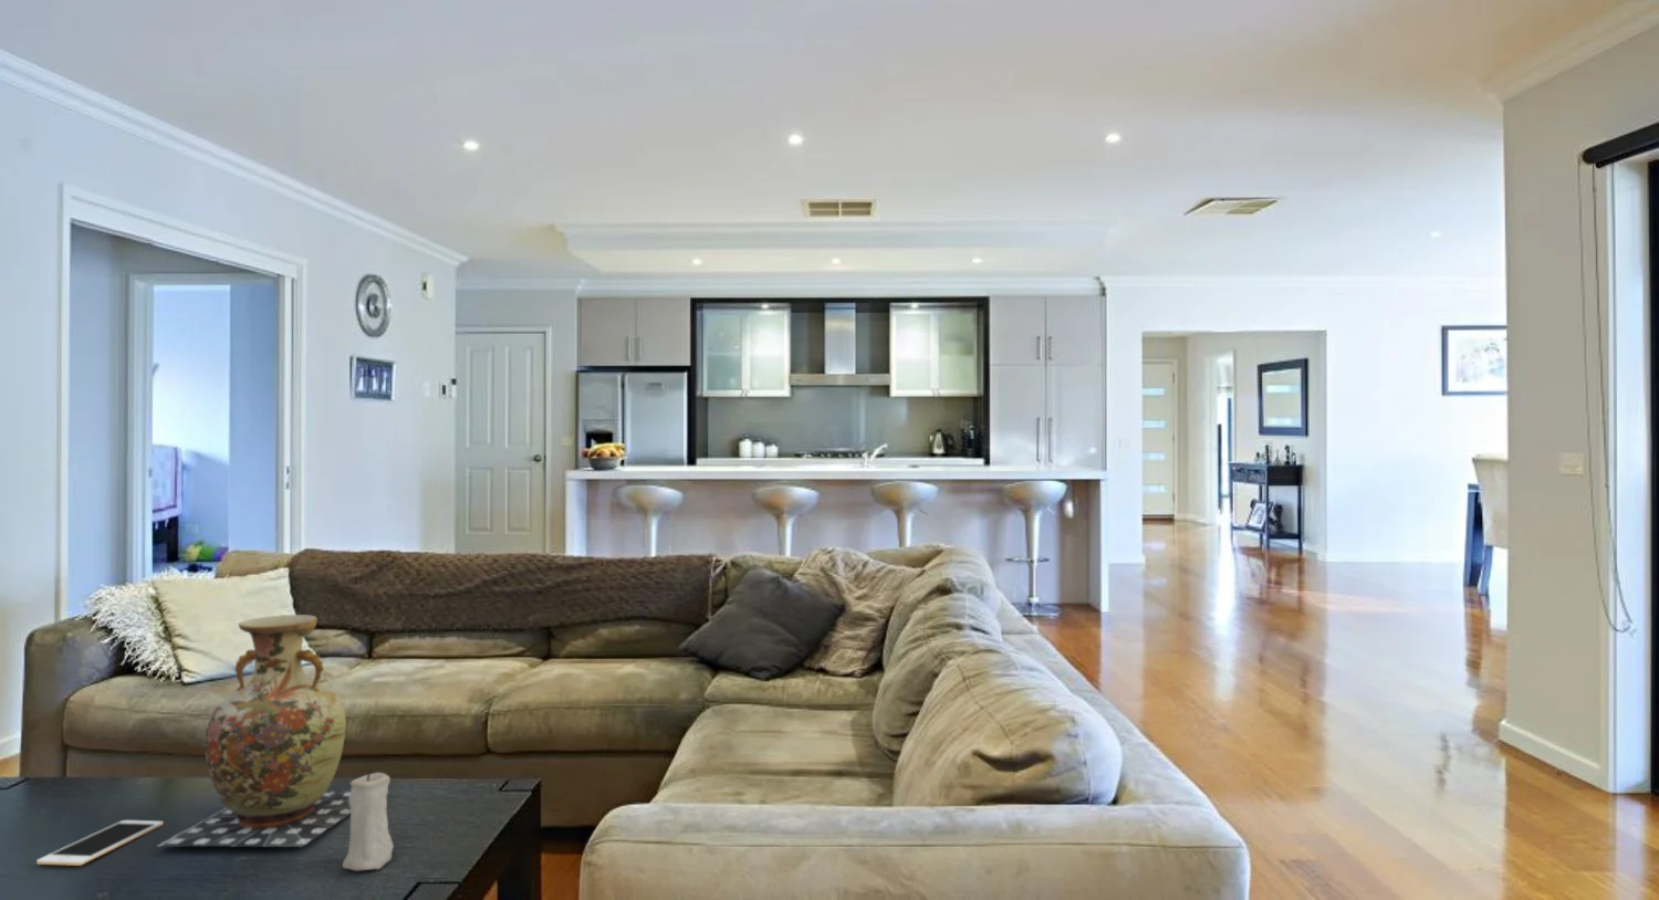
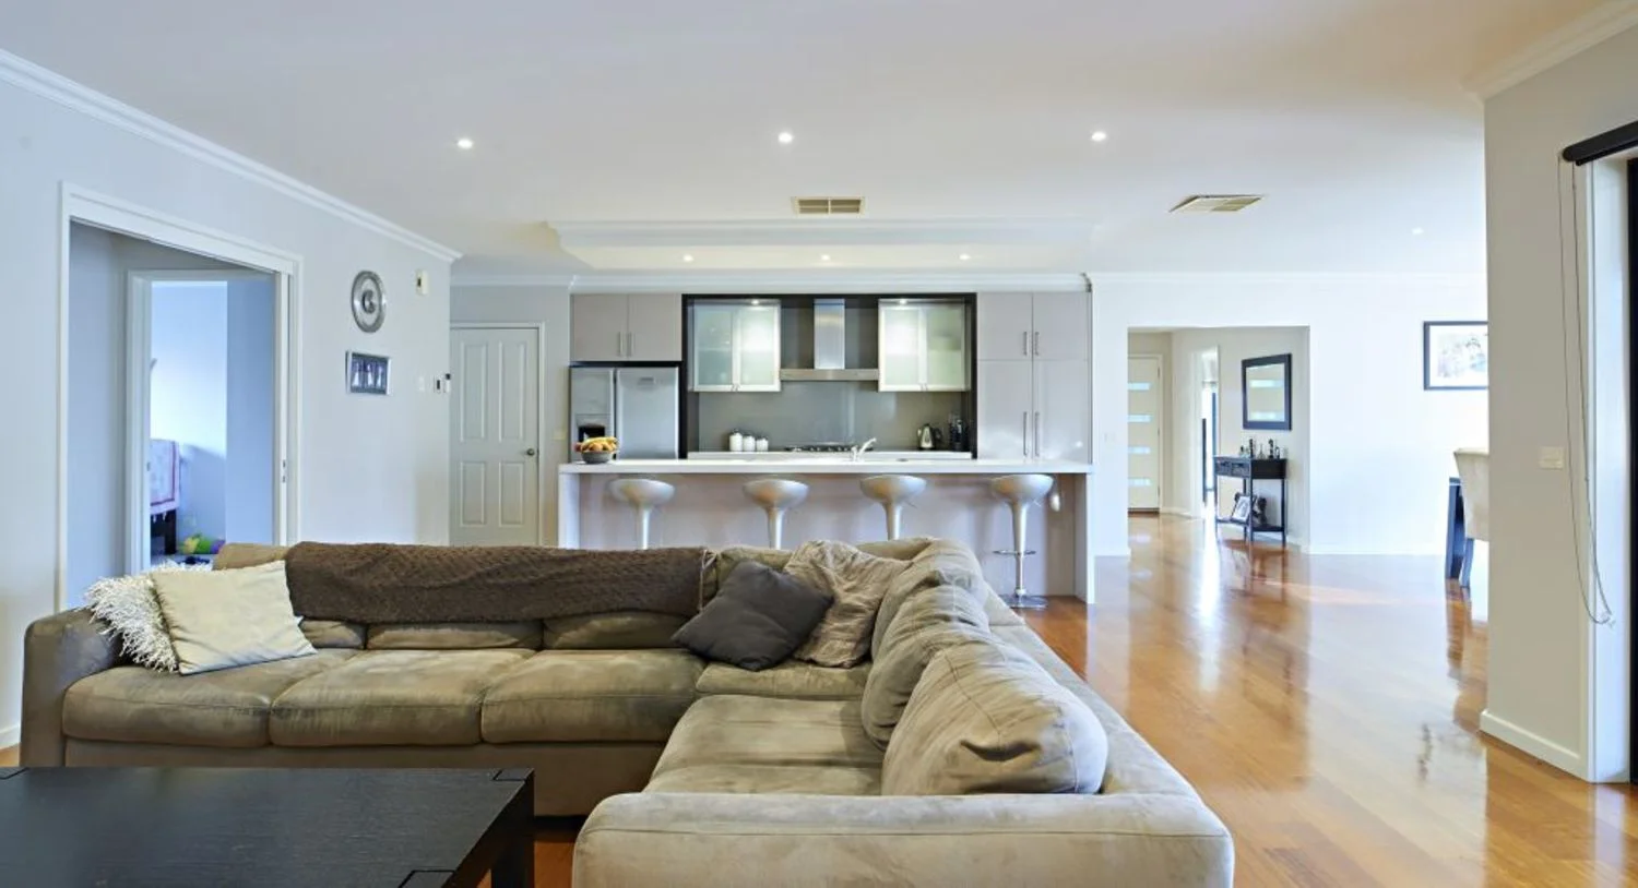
- vase (278, 718)
- cell phone (103, 841)
- candle (368, 815)
